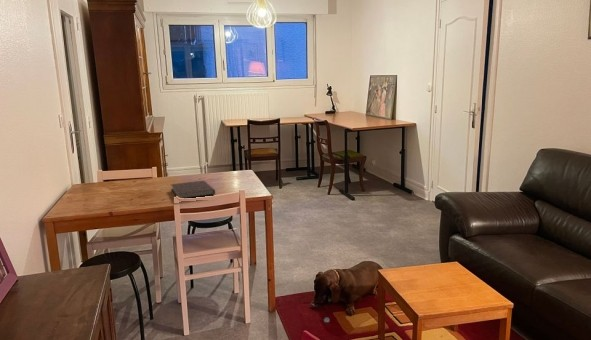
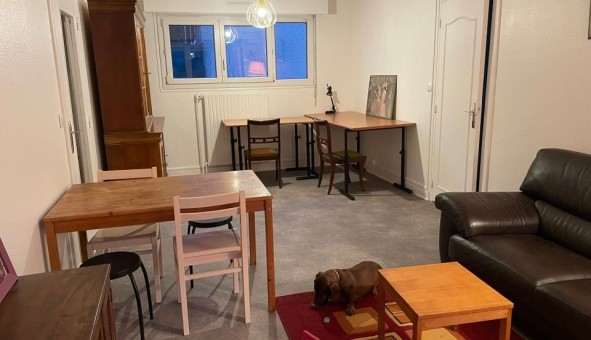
- notebook (192, 189)
